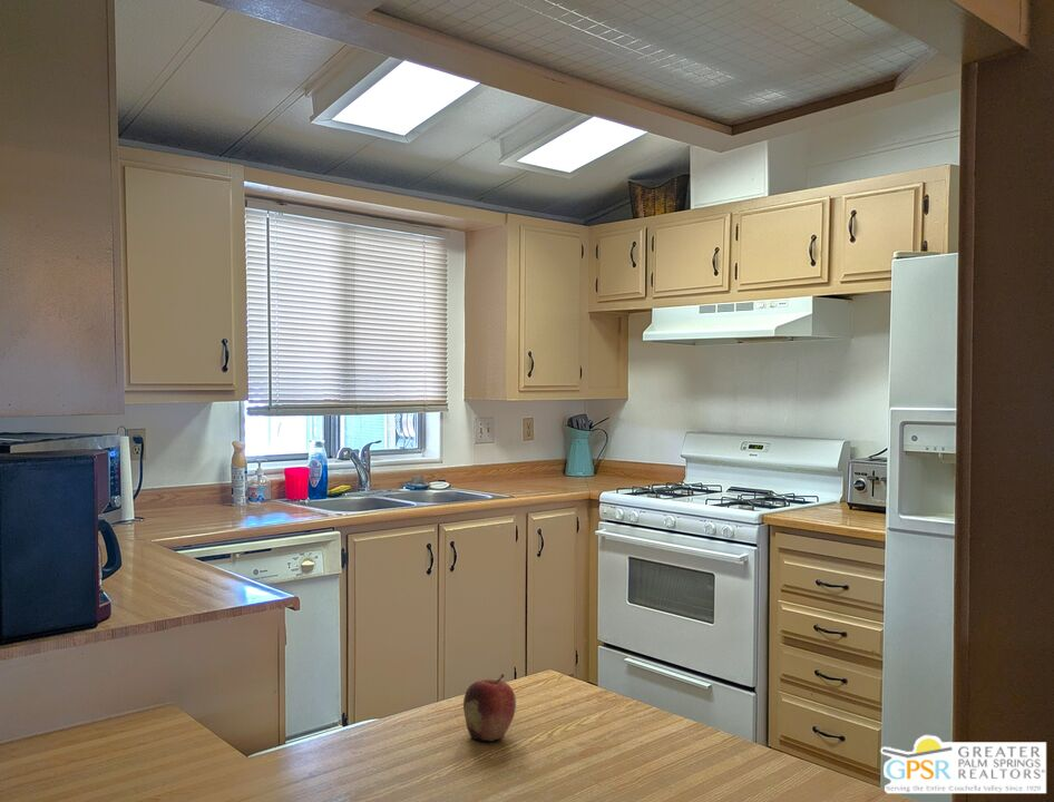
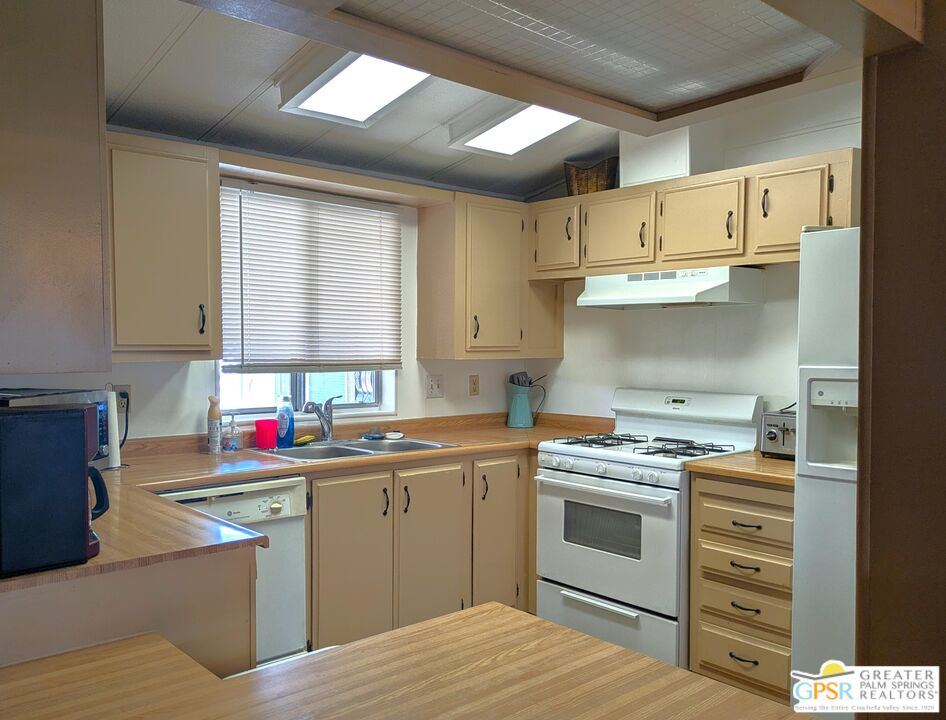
- fruit (490, 704)
